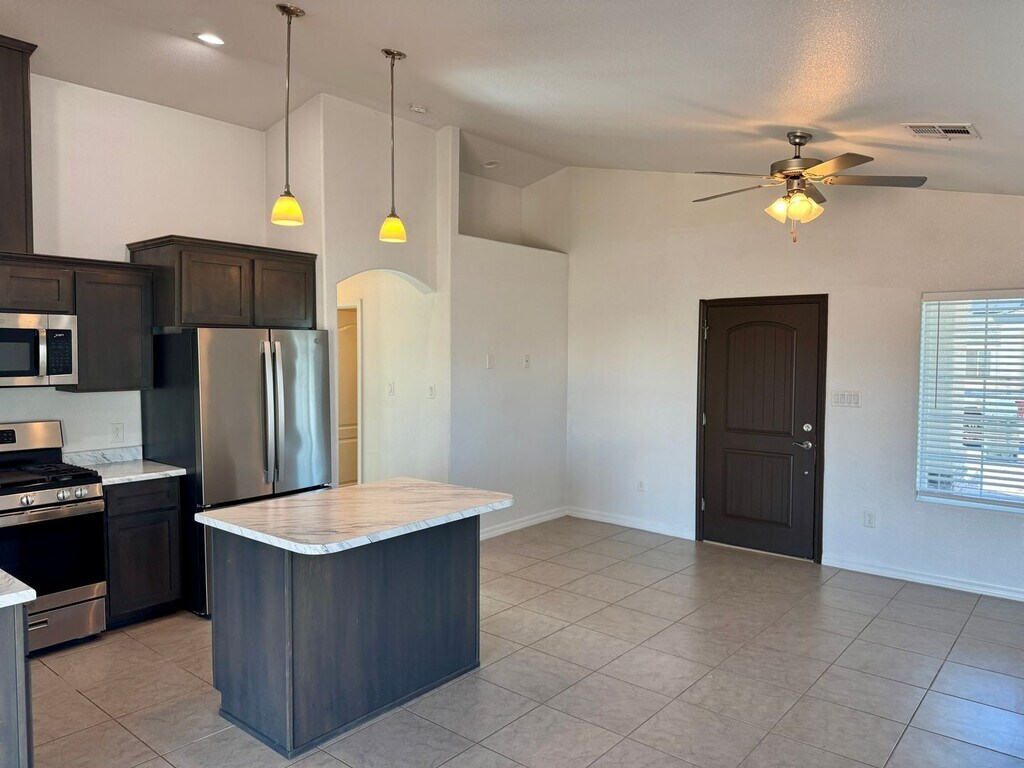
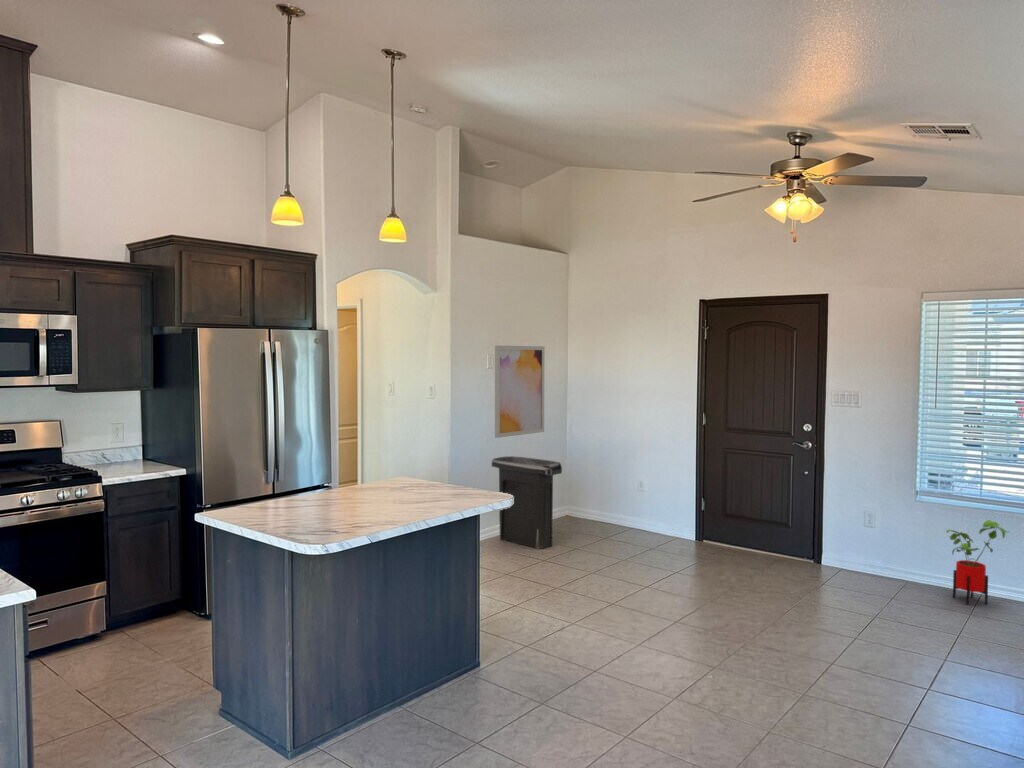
+ house plant (974, 559)
+ wall art (520, 390)
+ trash can (525, 501)
